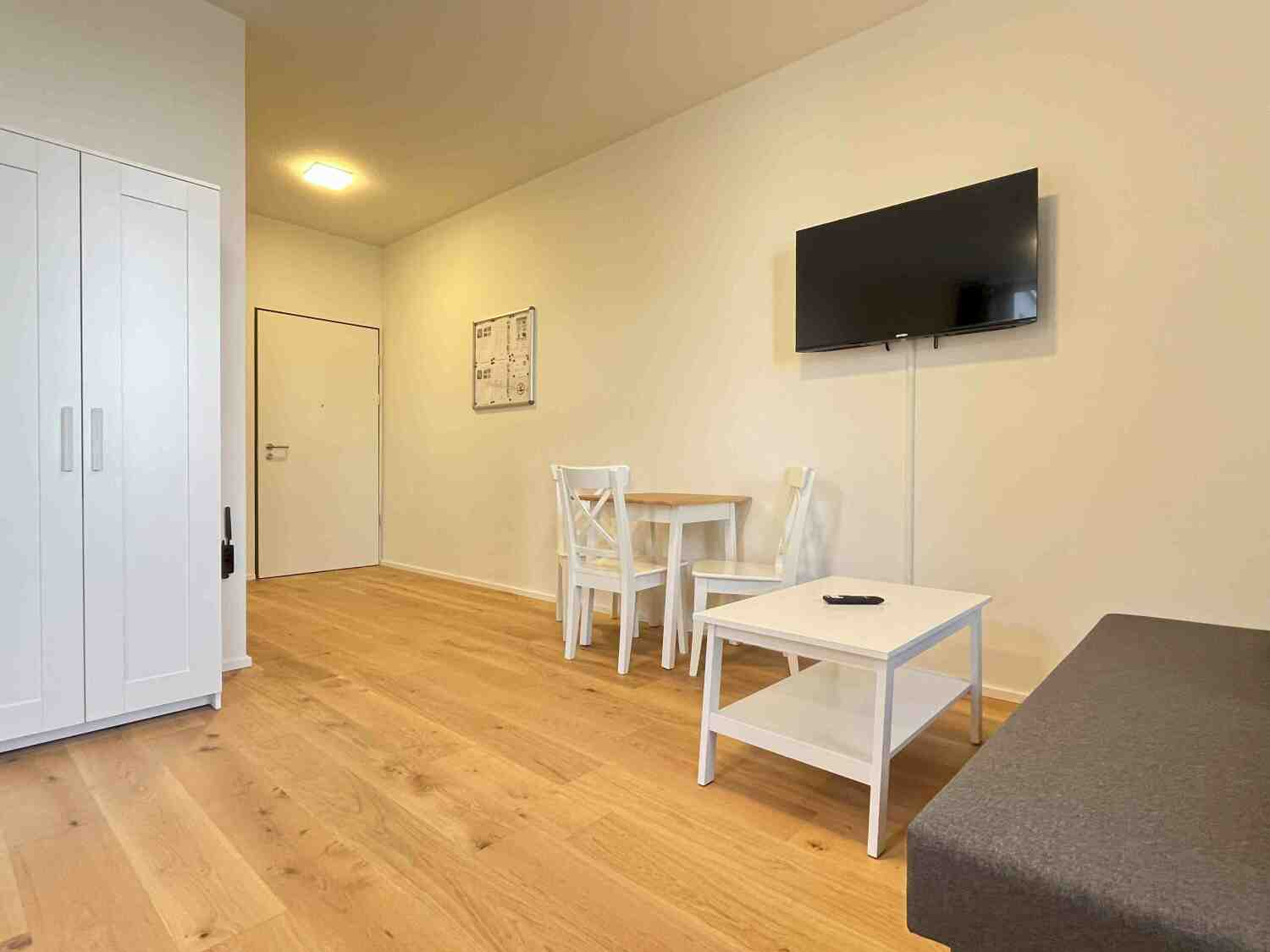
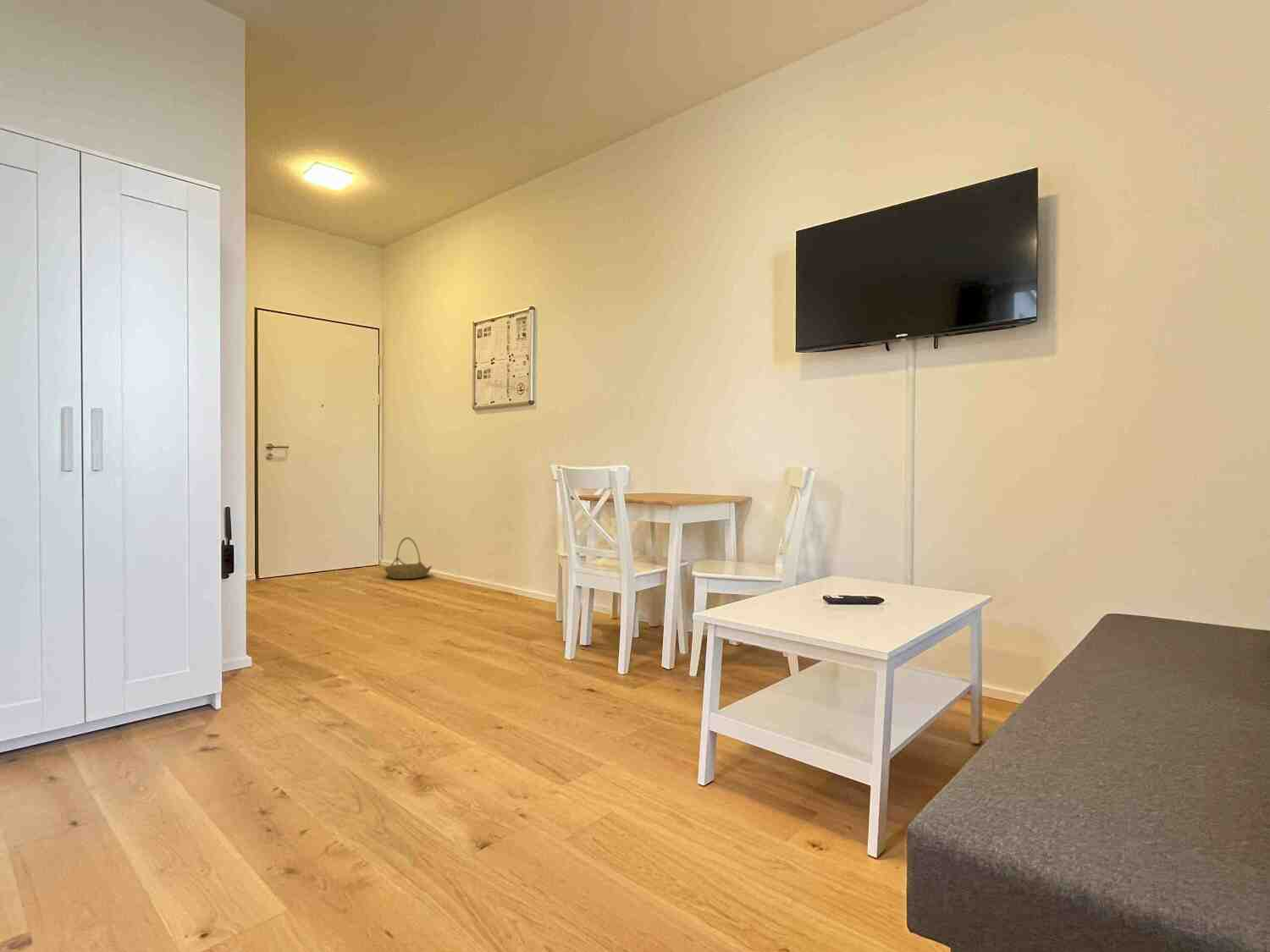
+ basket (408, 564)
